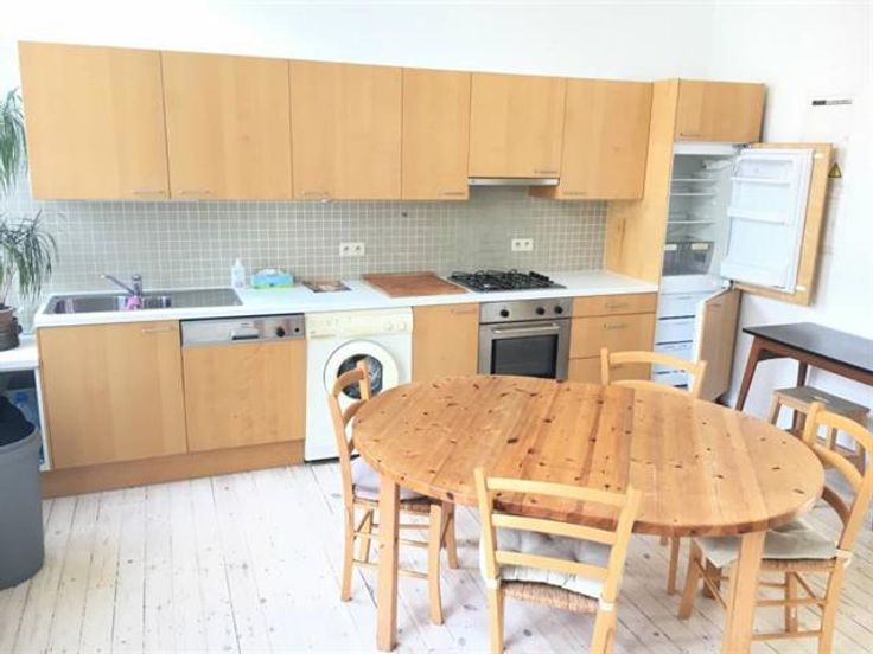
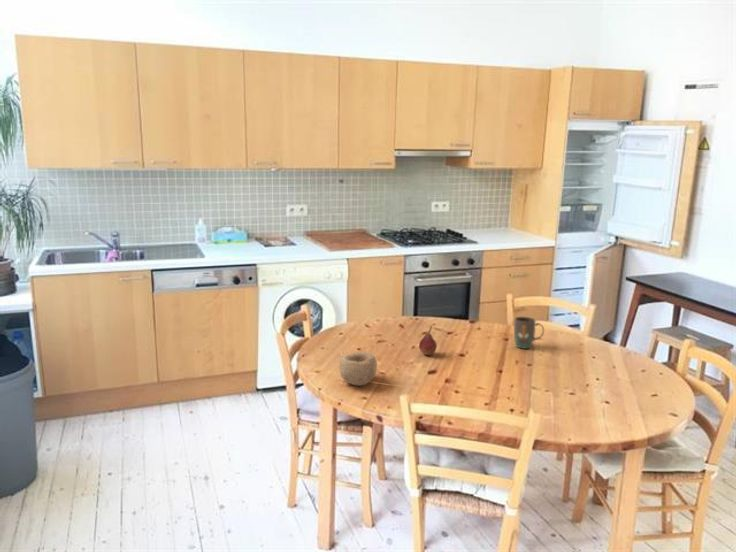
+ mug (528, 333)
+ bowl (357, 368)
+ fruit (428, 340)
